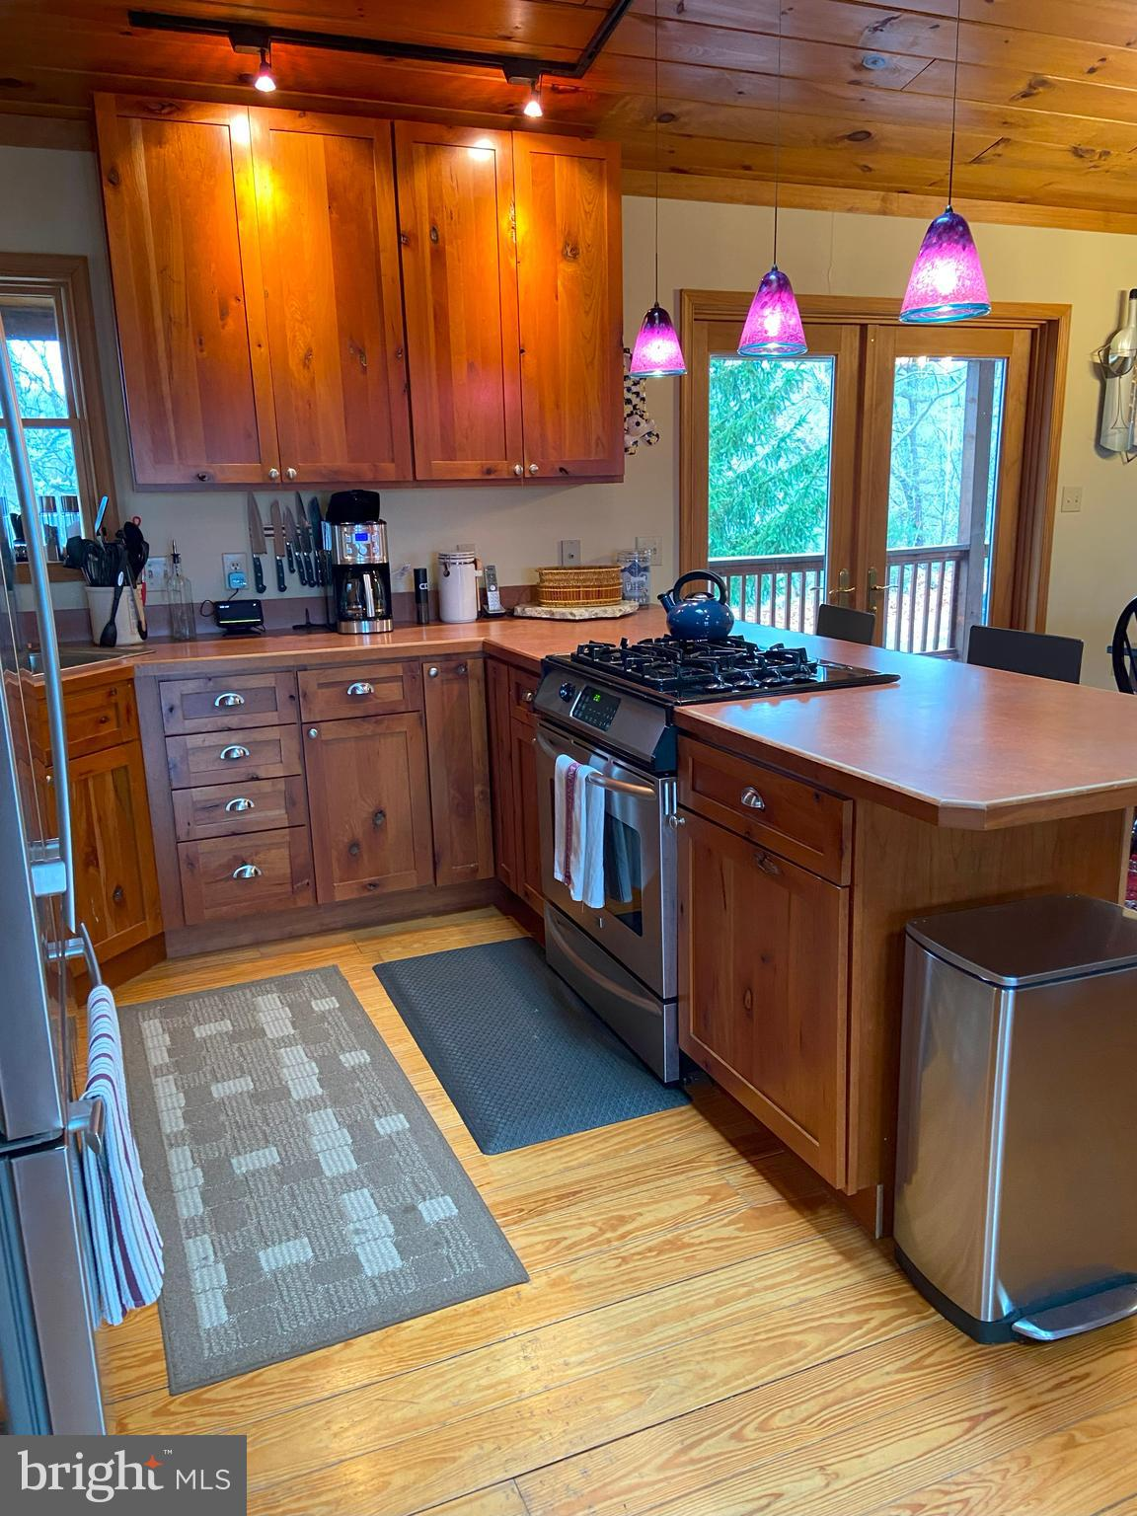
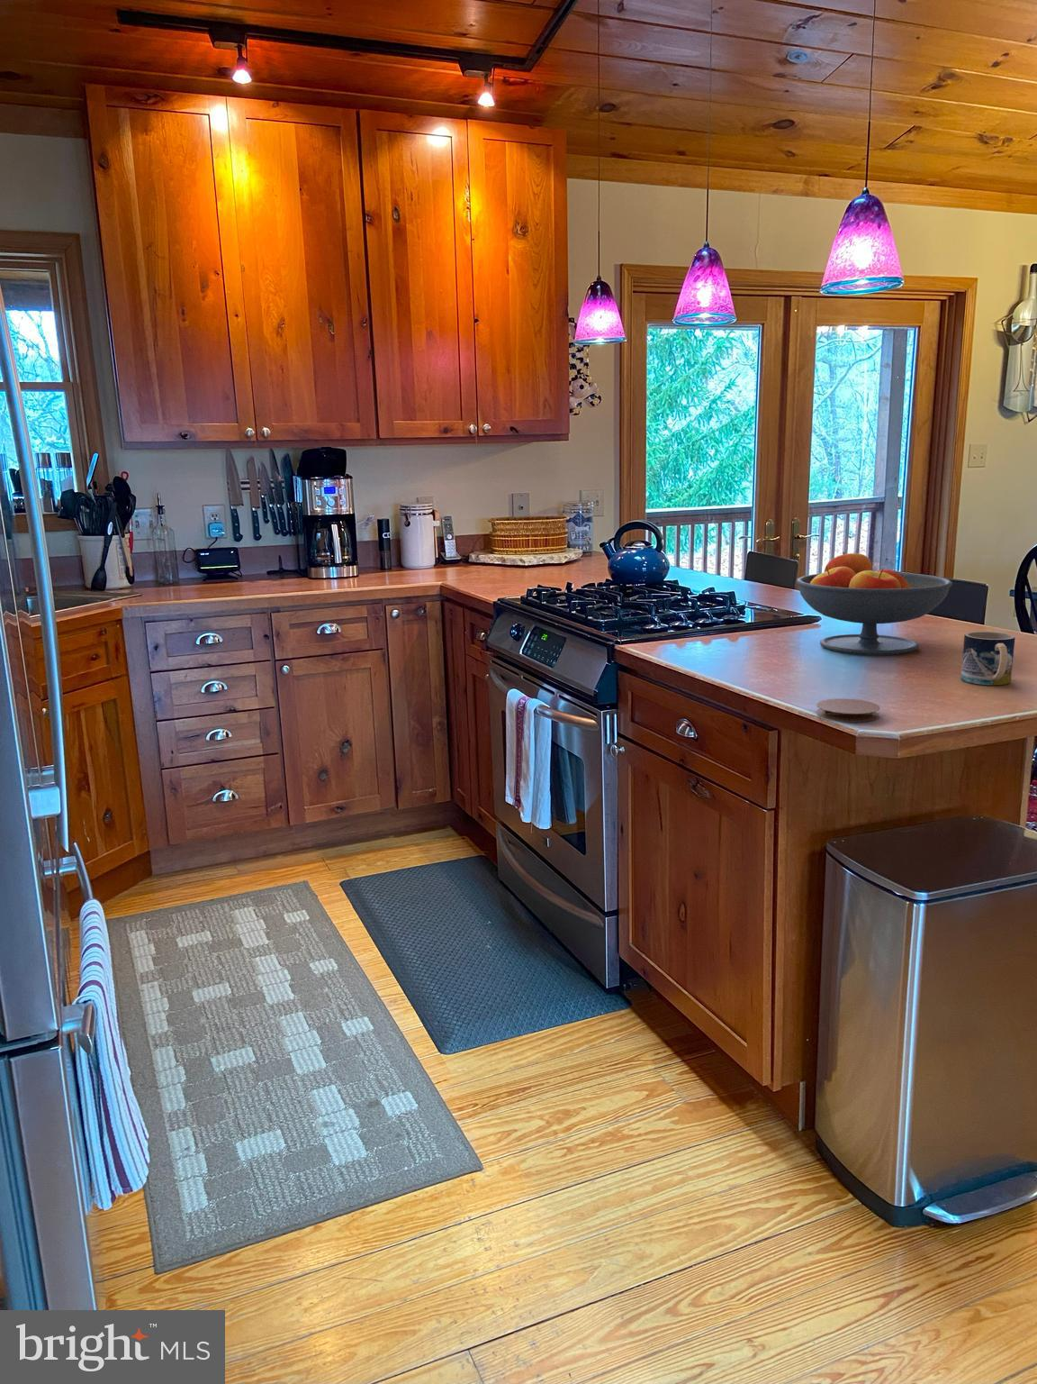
+ mug (990, 659)
+ coaster (847, 709)
+ fruit bowl (870, 600)
